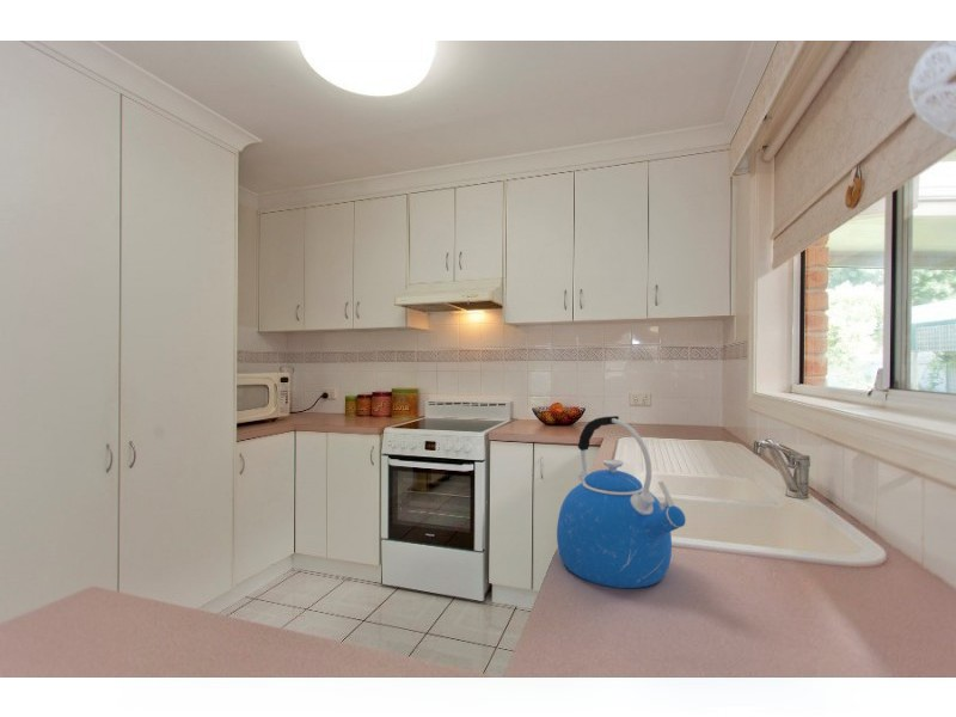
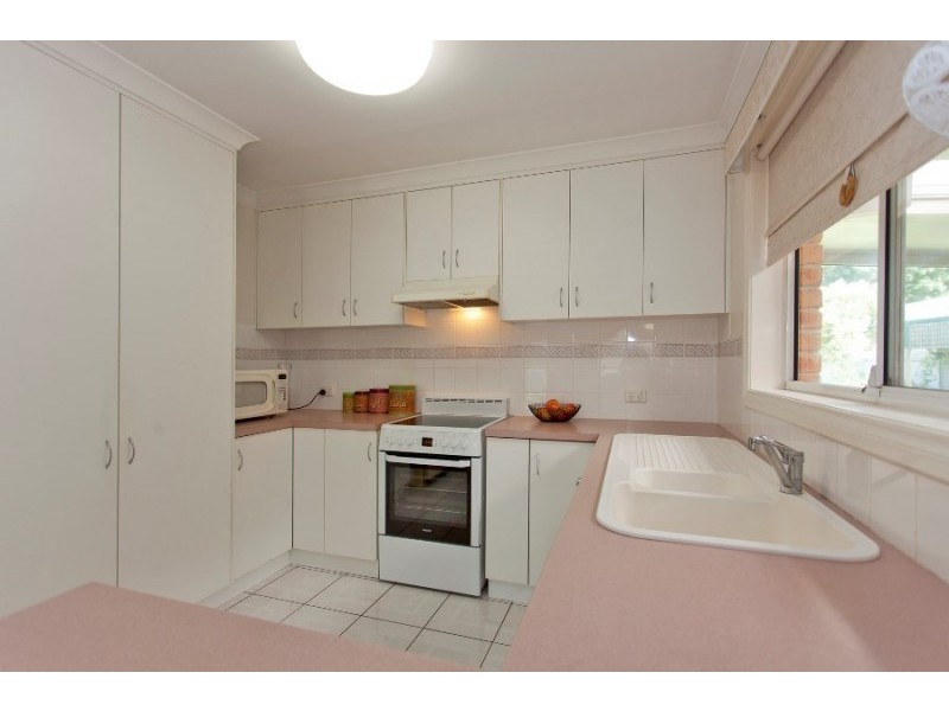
- kettle (623, 494)
